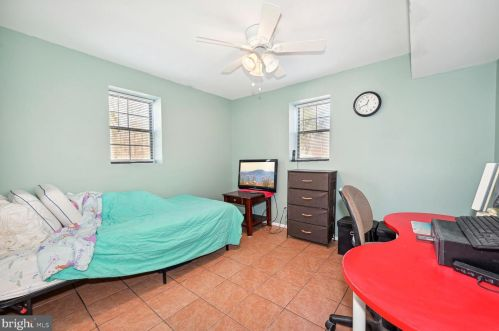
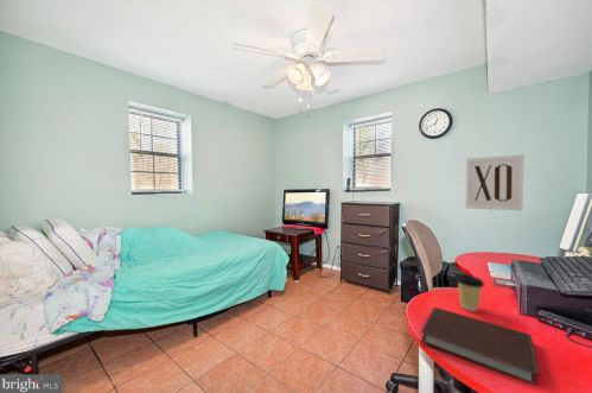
+ notebook (475, 337)
+ coffee cup (469, 292)
+ wall art (492, 183)
